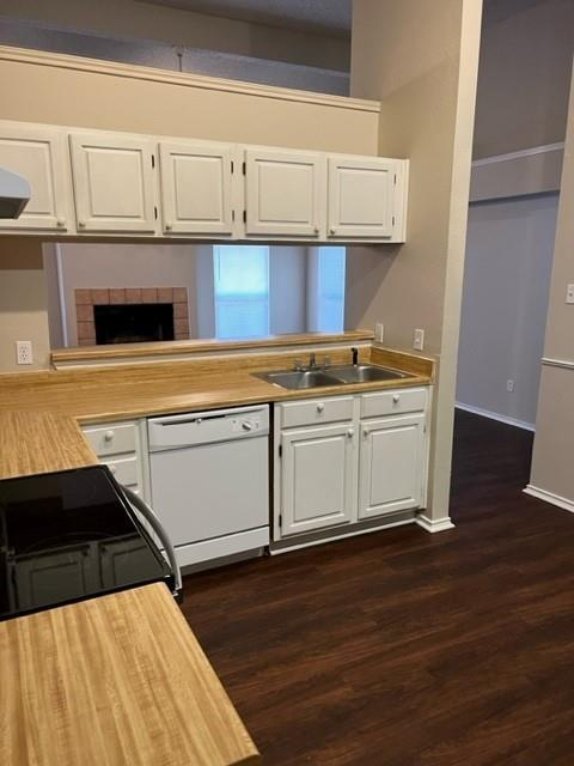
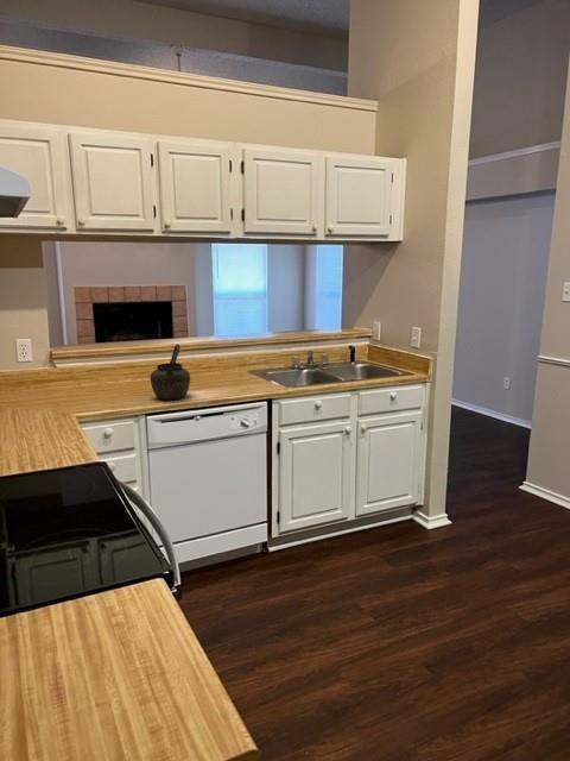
+ kettle (171, 370)
